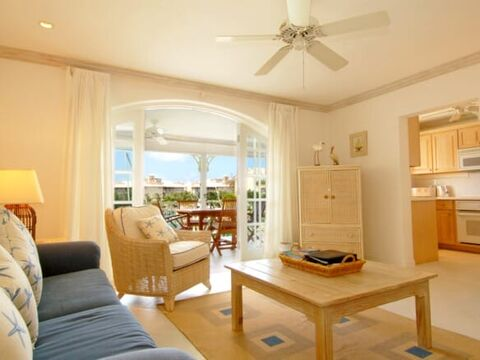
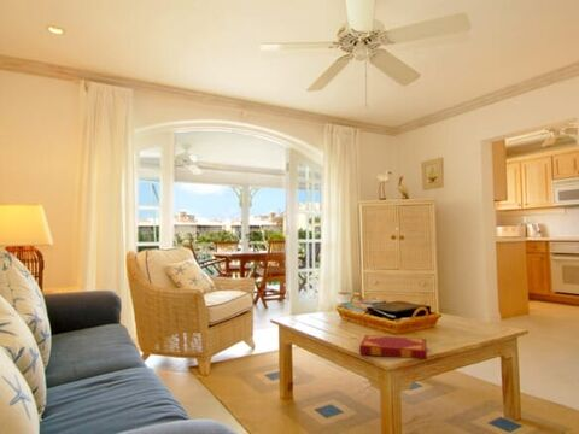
+ hardback book (393, 346)
